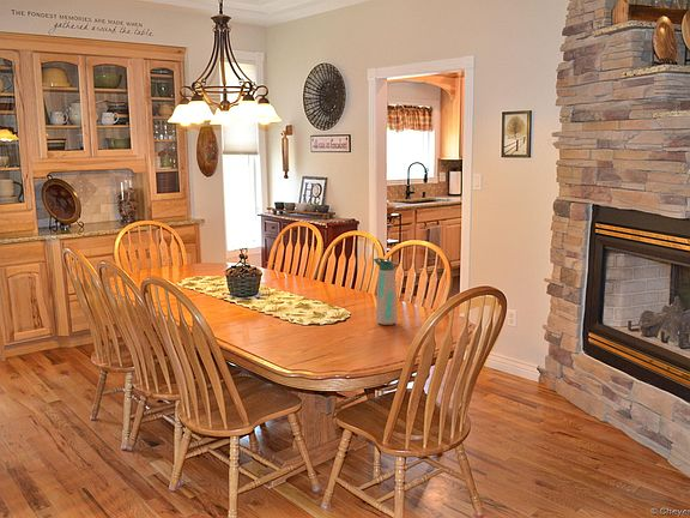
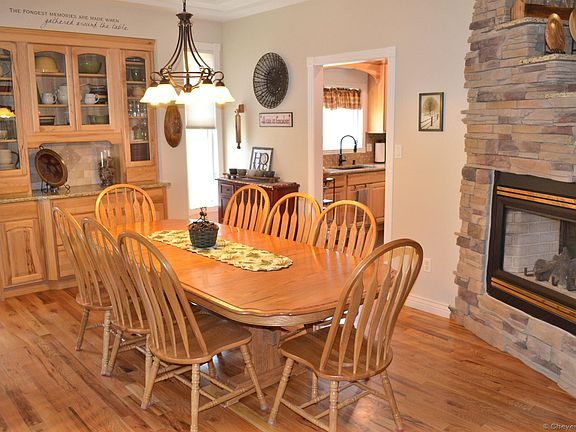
- water bottle (385, 290)
